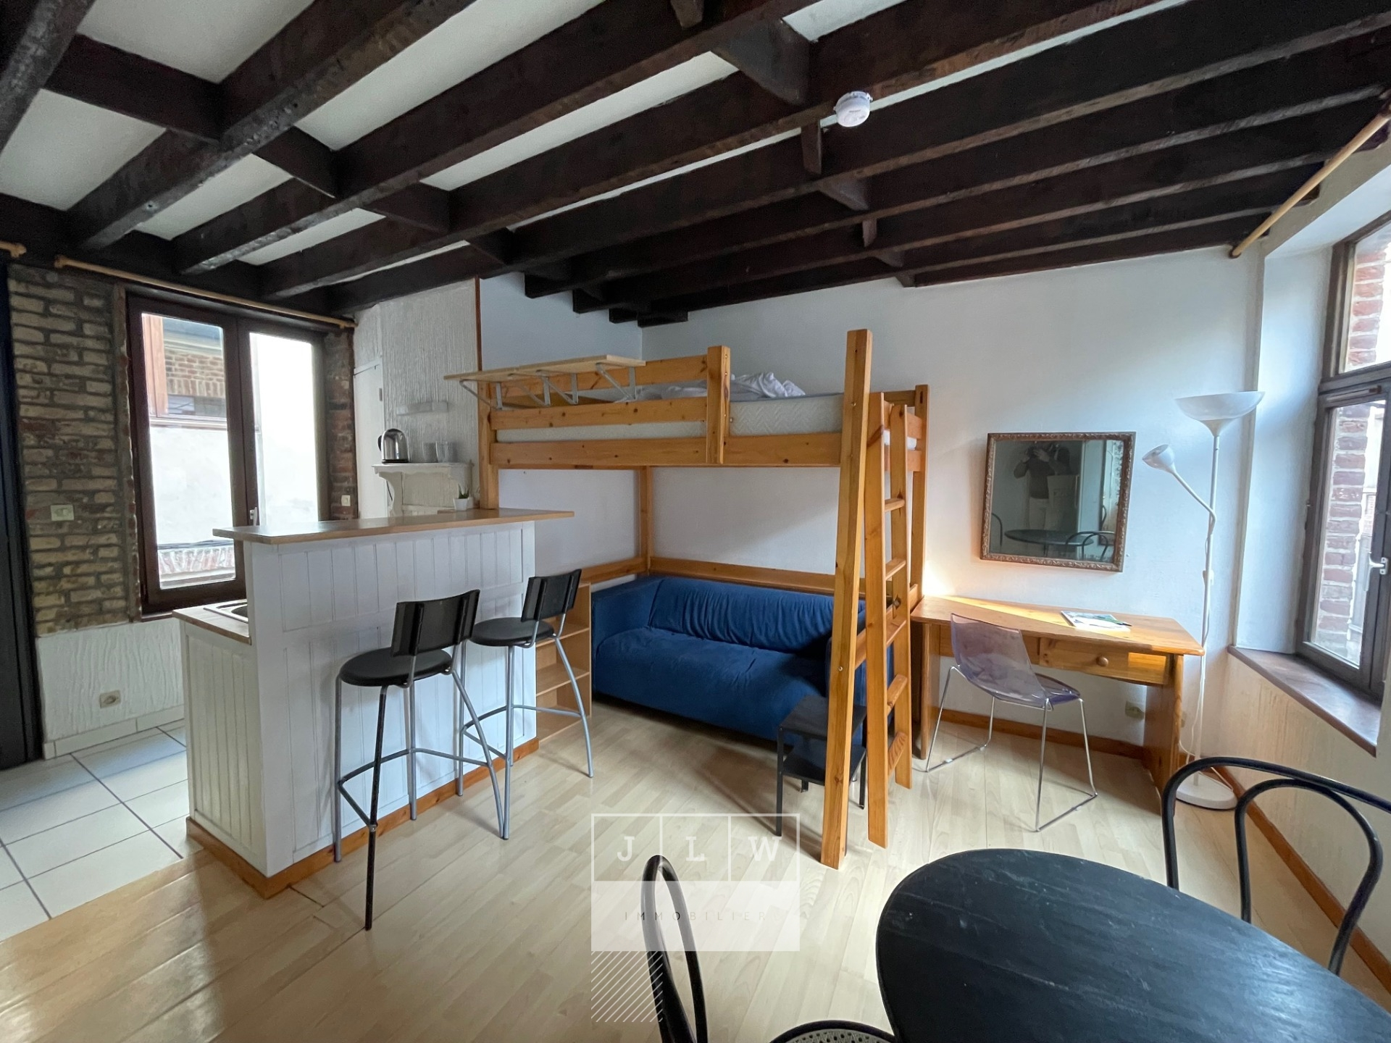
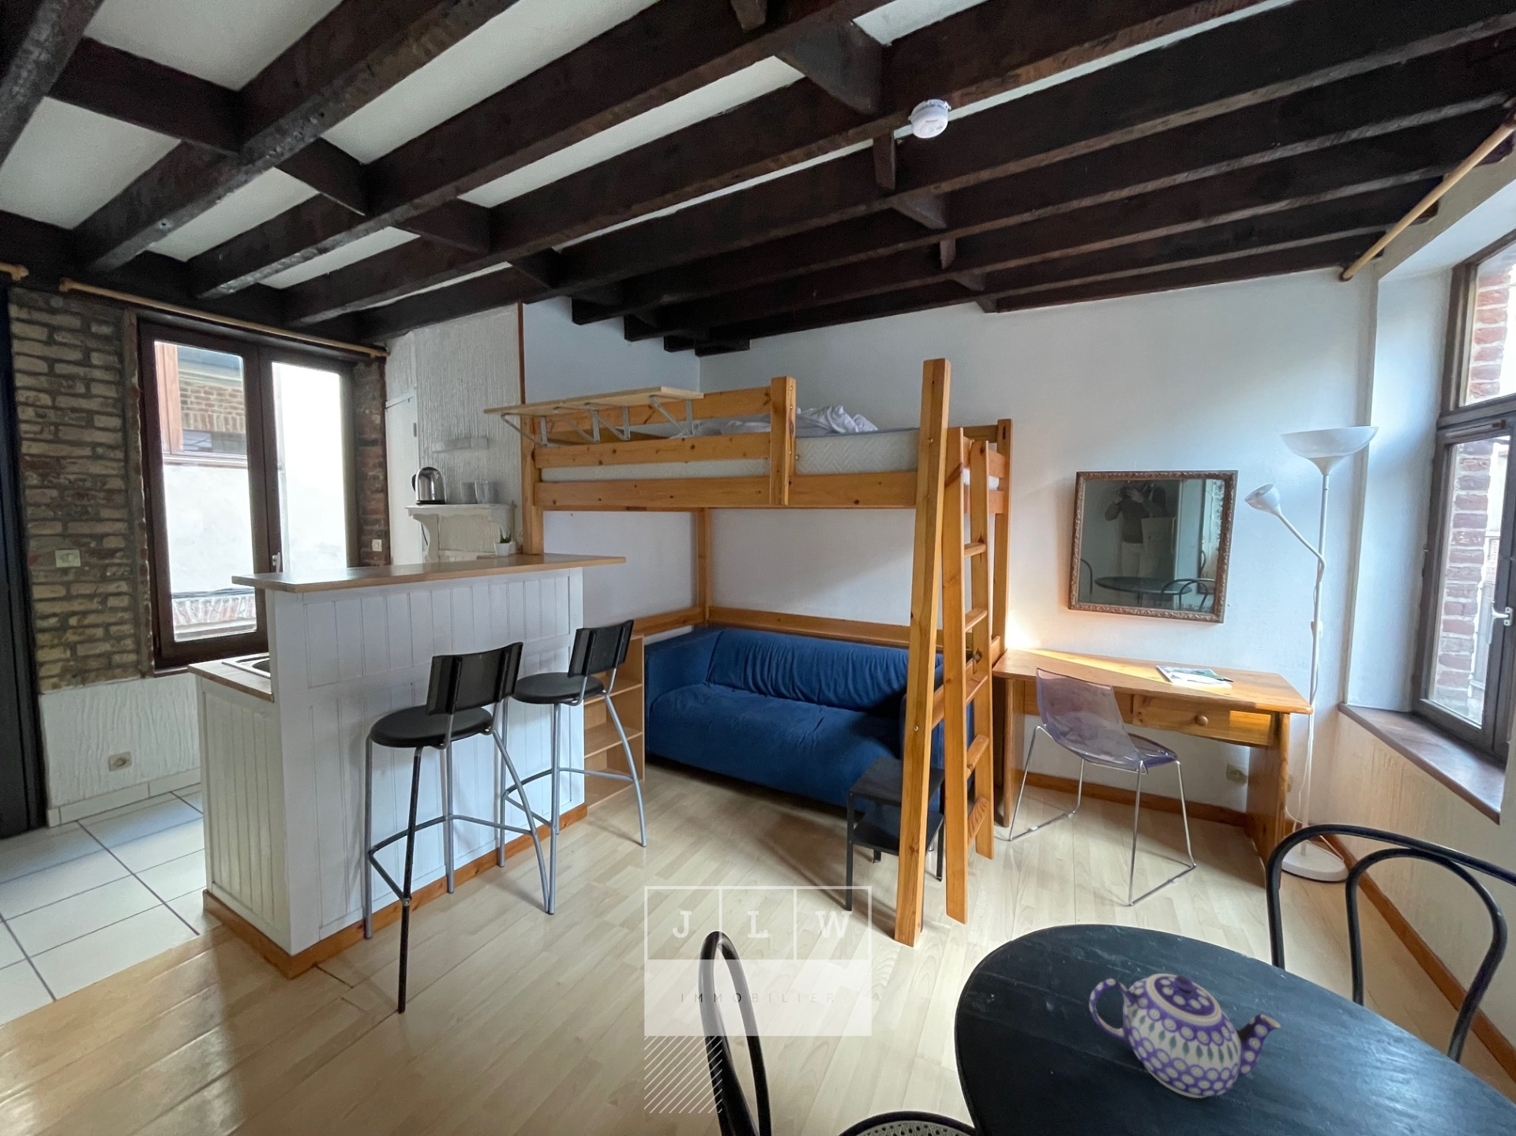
+ teapot (1181, 1024)
